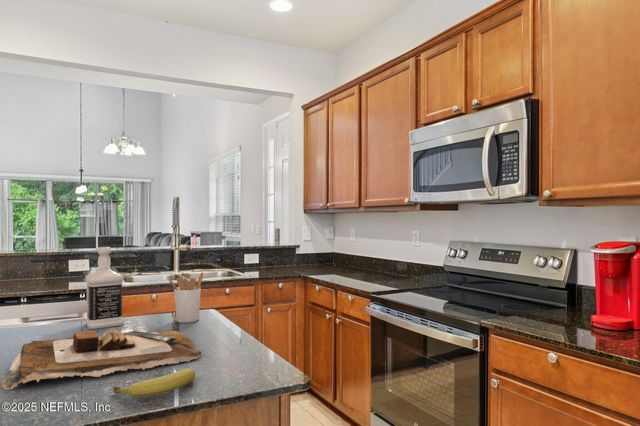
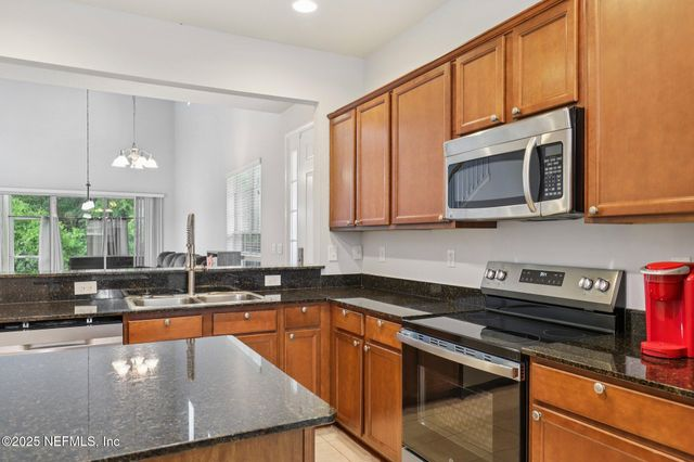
- bottle (104, 285)
- cutting board (107, 345)
- utensil holder (187, 297)
- fruit (159, 381)
